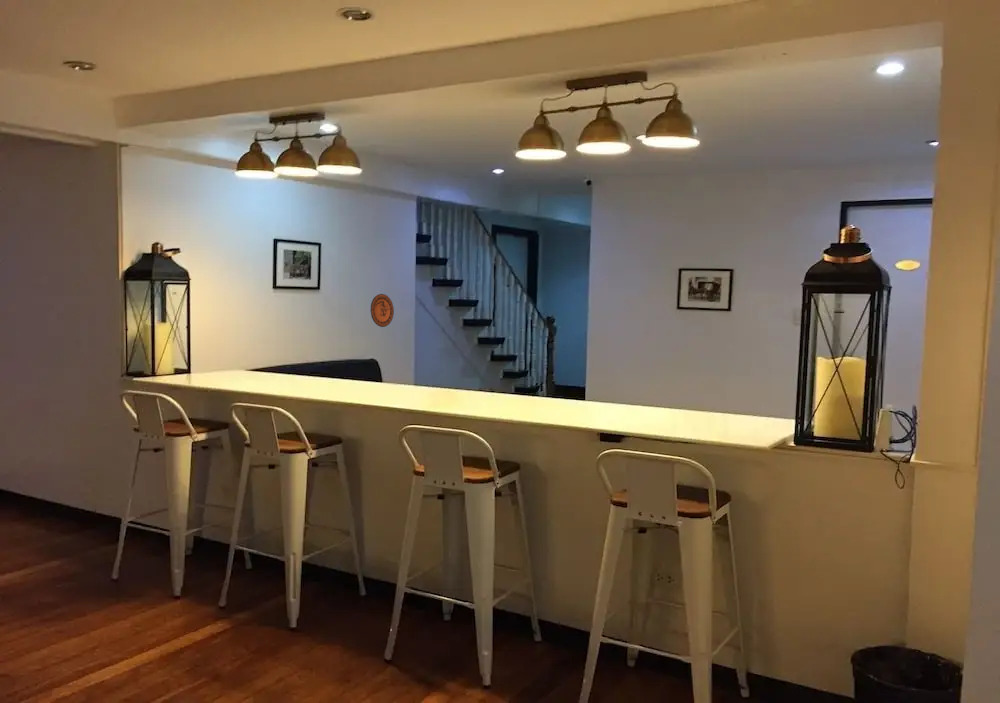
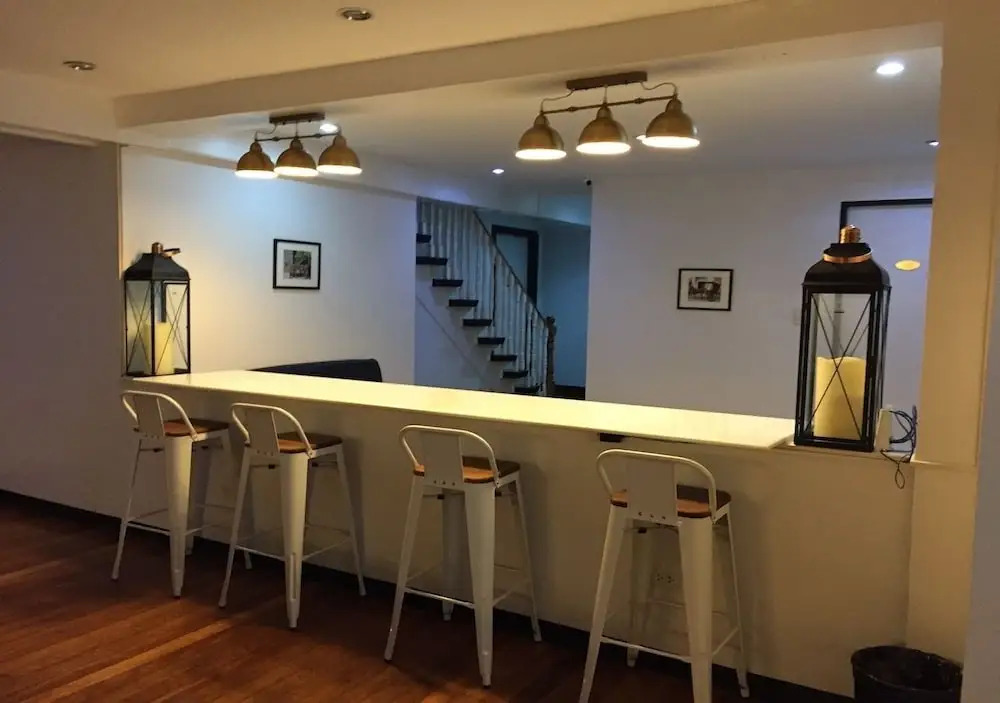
- decorative plate (381, 310)
